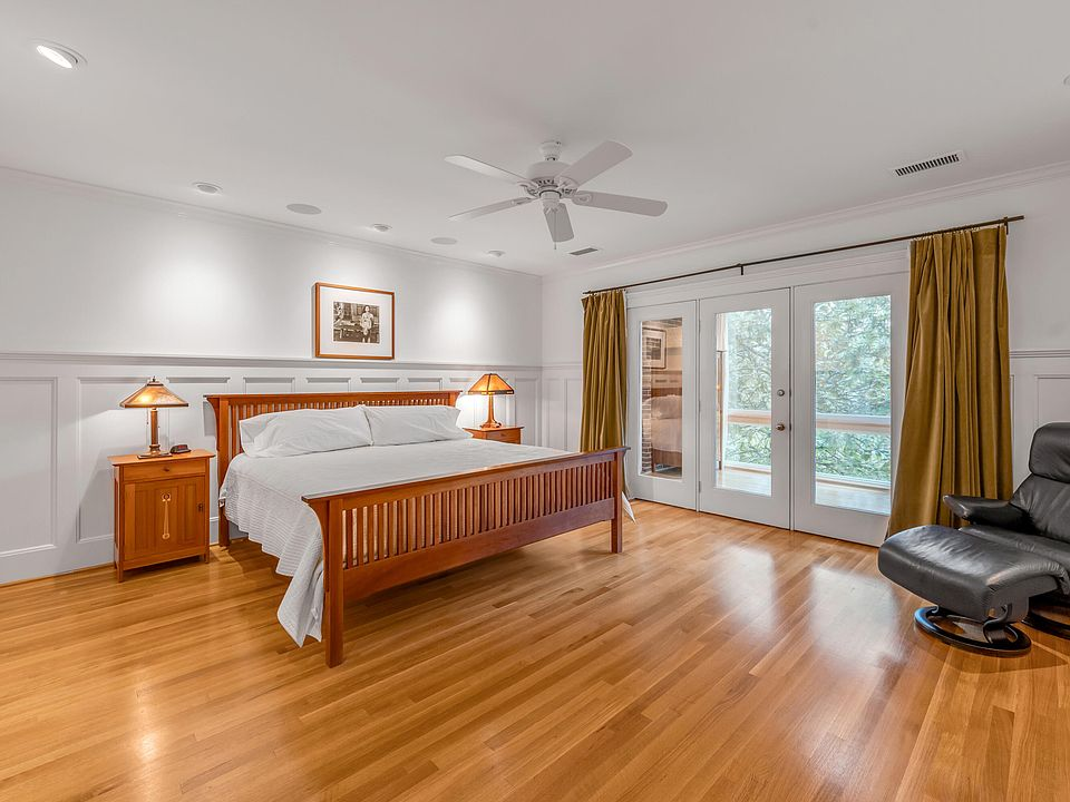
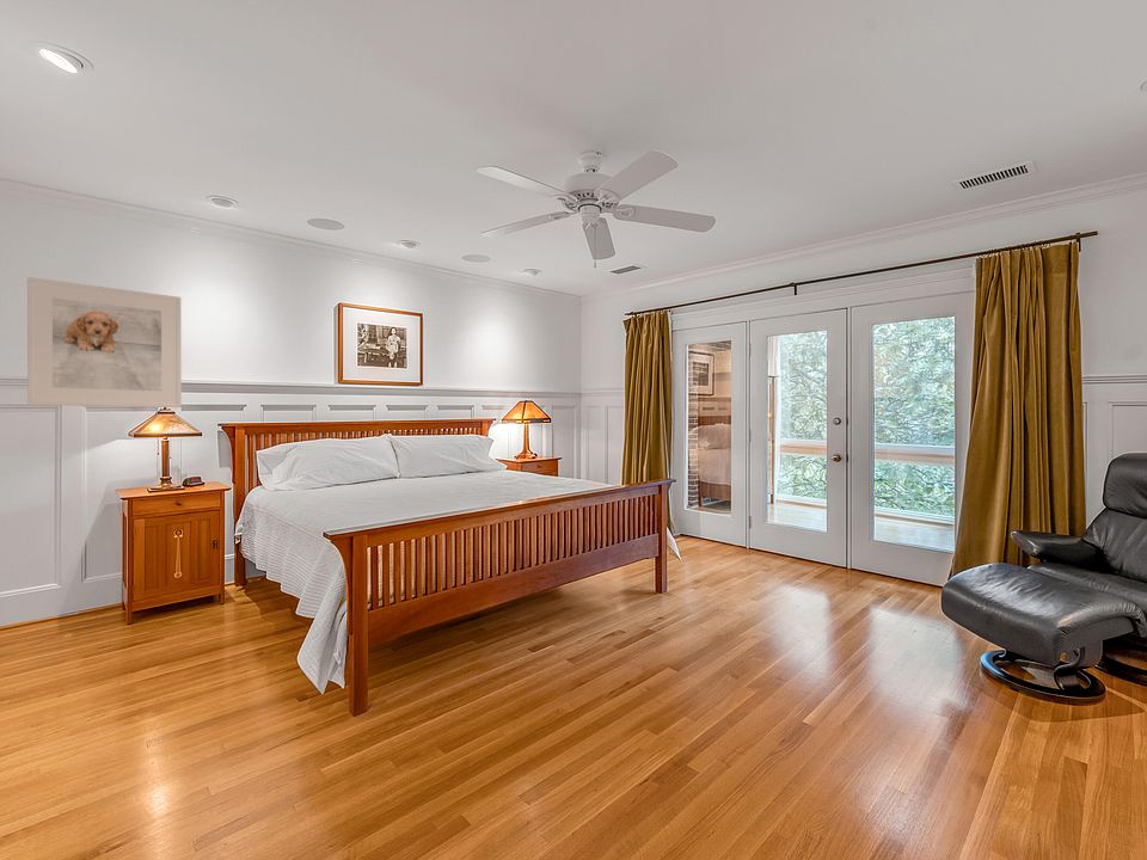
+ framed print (109, 346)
